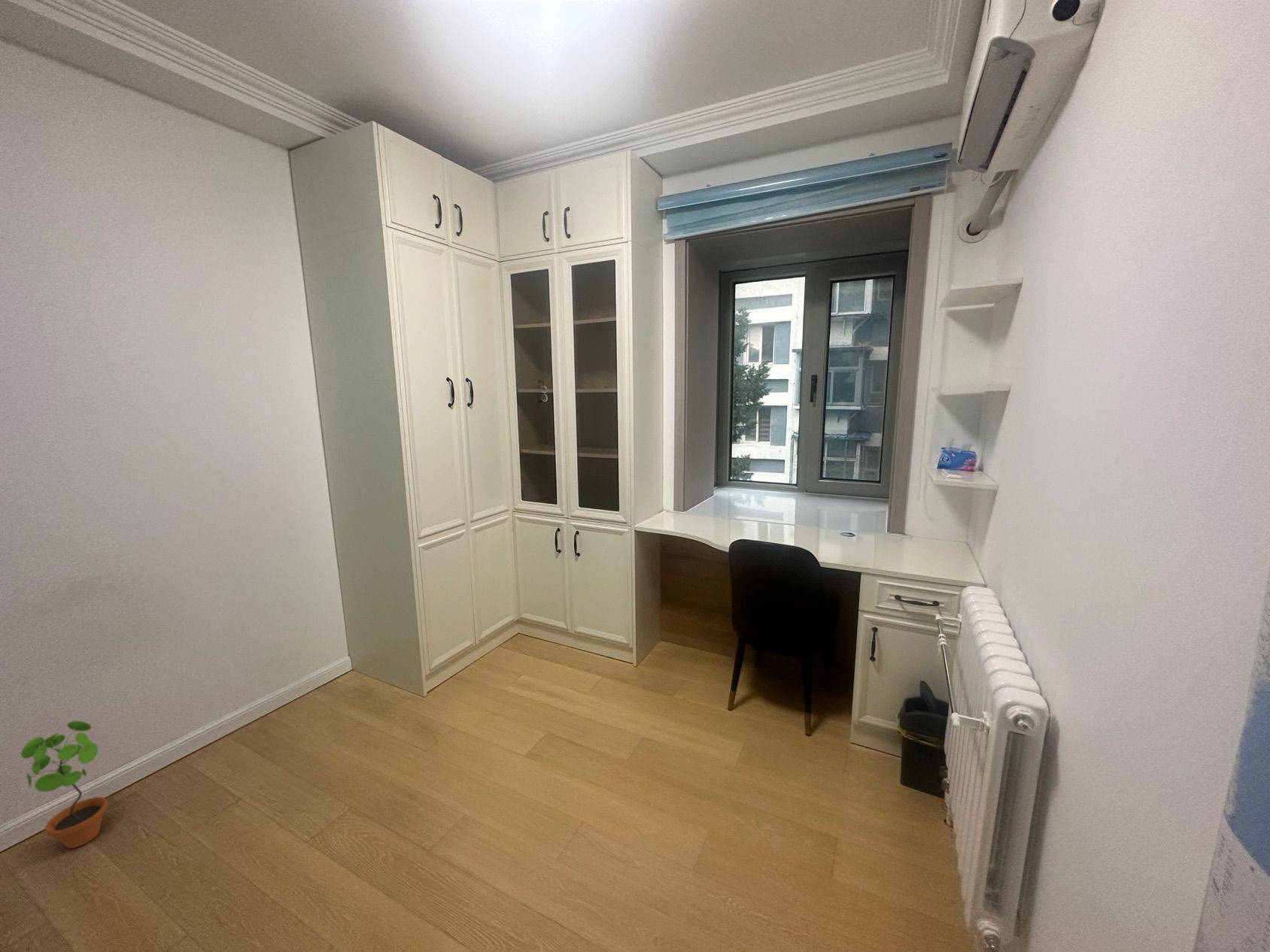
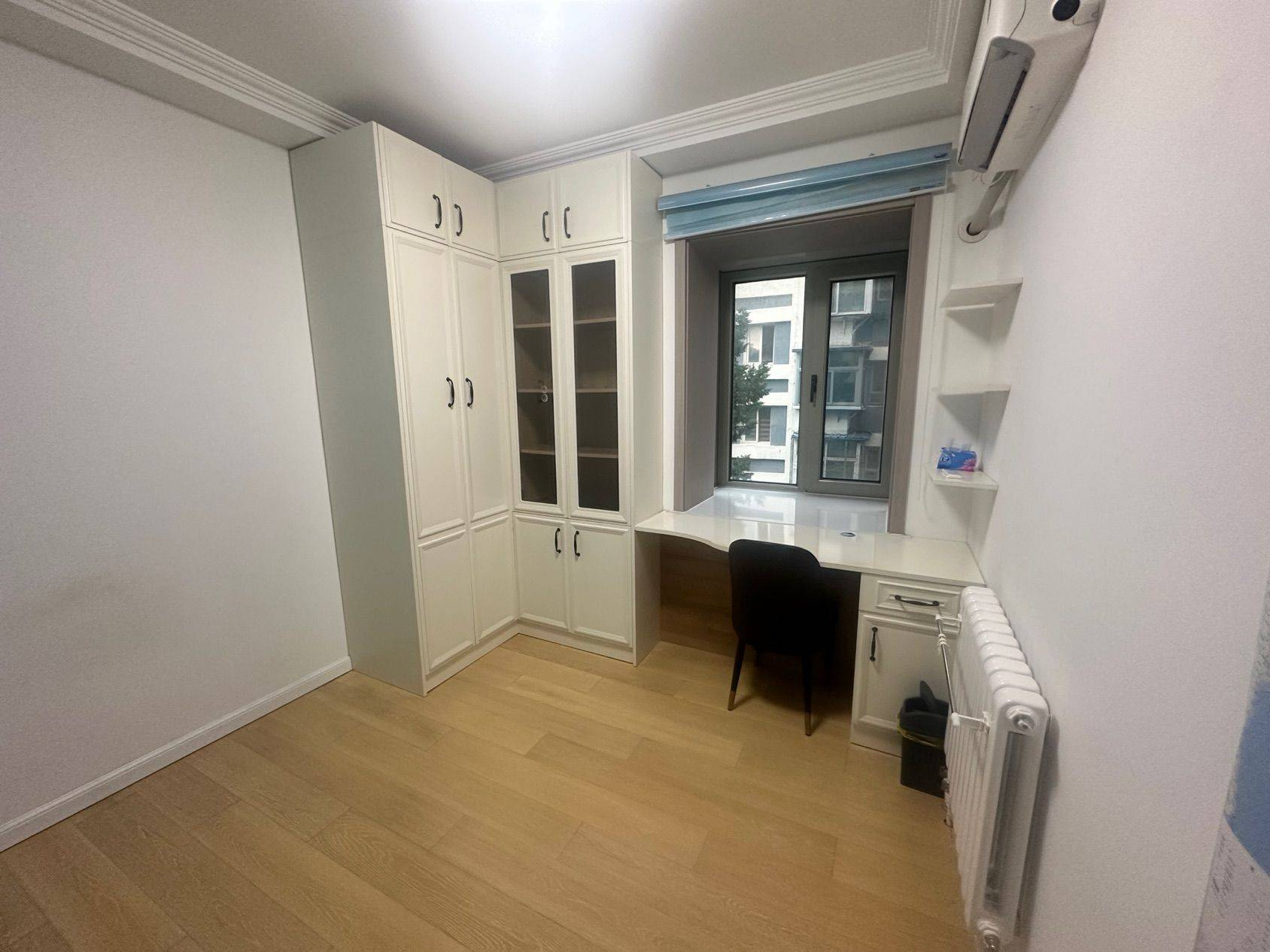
- potted plant (70, 785)
